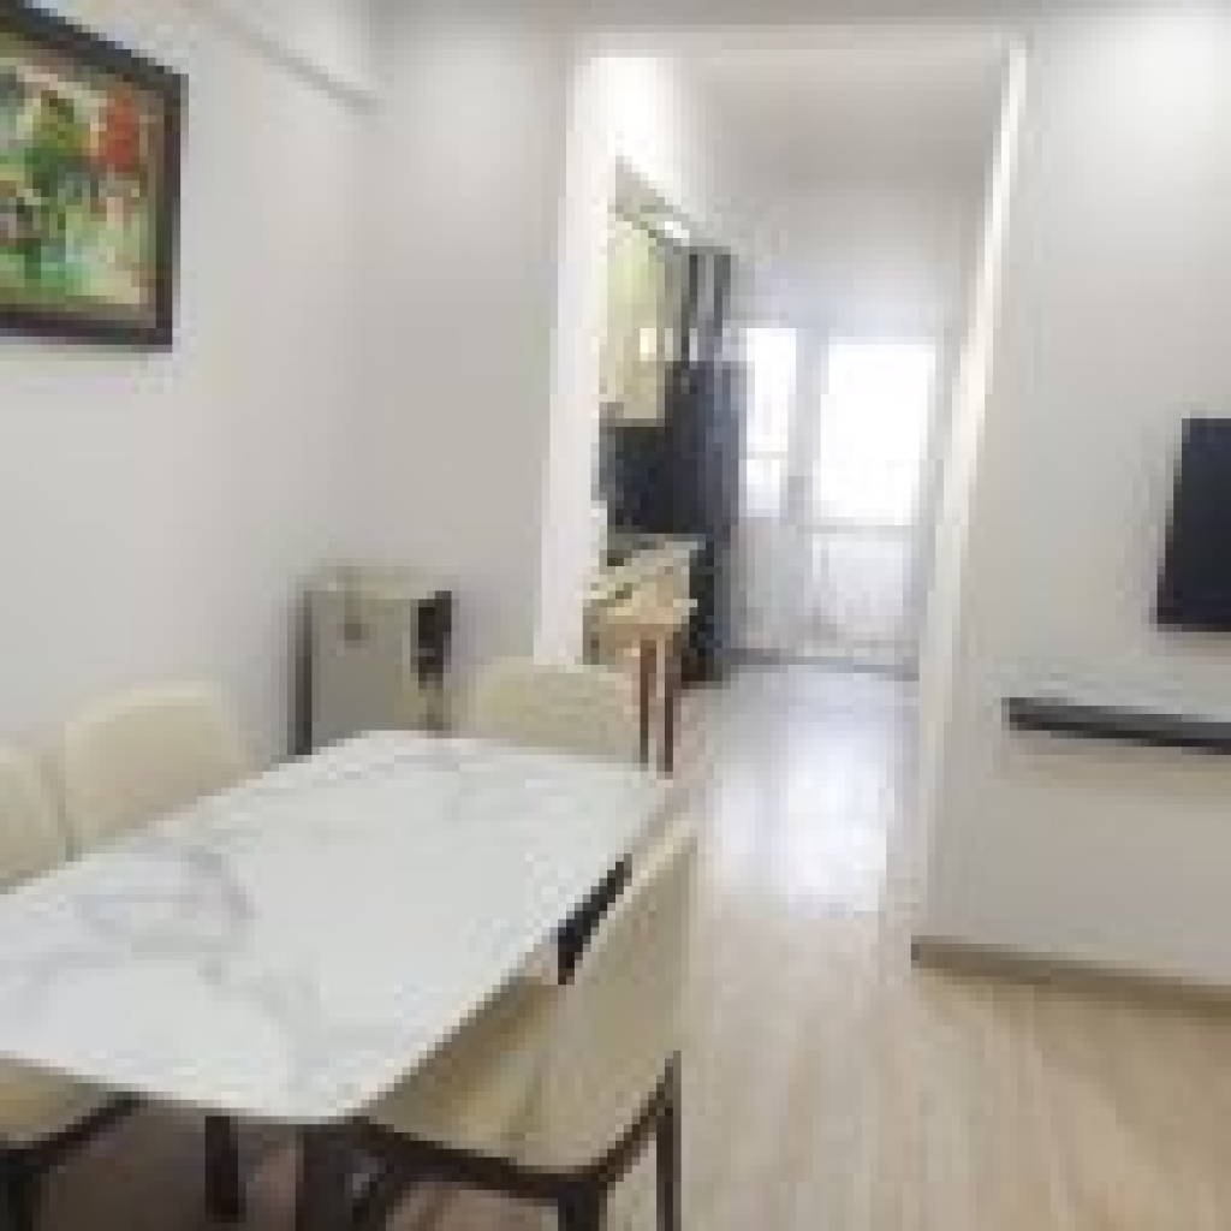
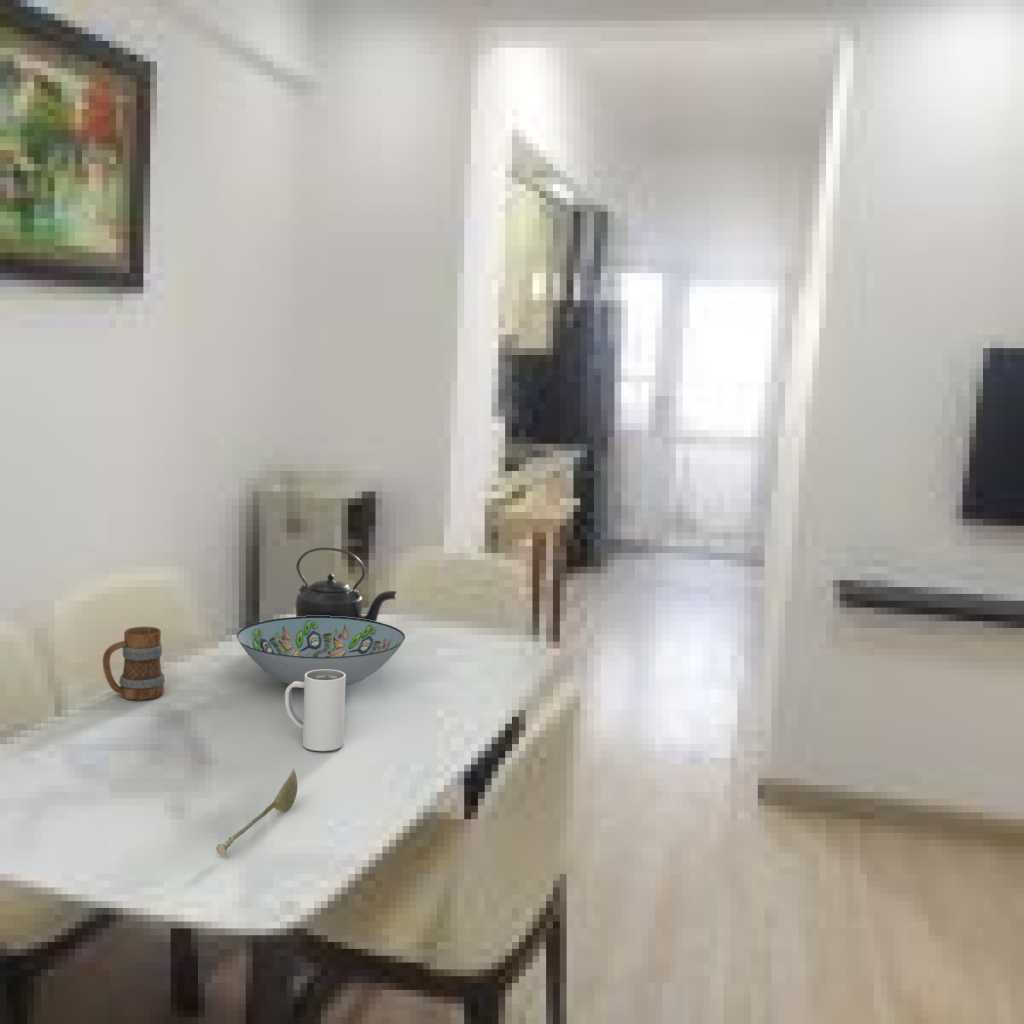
+ kettle (345, 594)
+ mug (314, 708)
+ mug (133, 663)
+ decorative bowl (321, 659)
+ soupspoon (264, 810)
